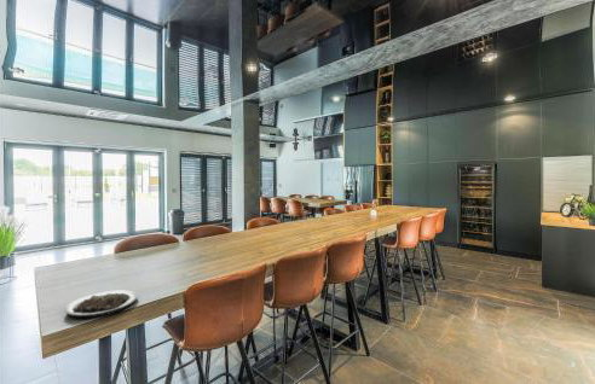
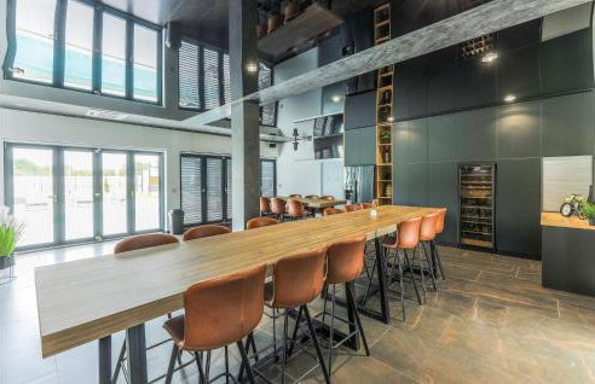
- plate (103, 301)
